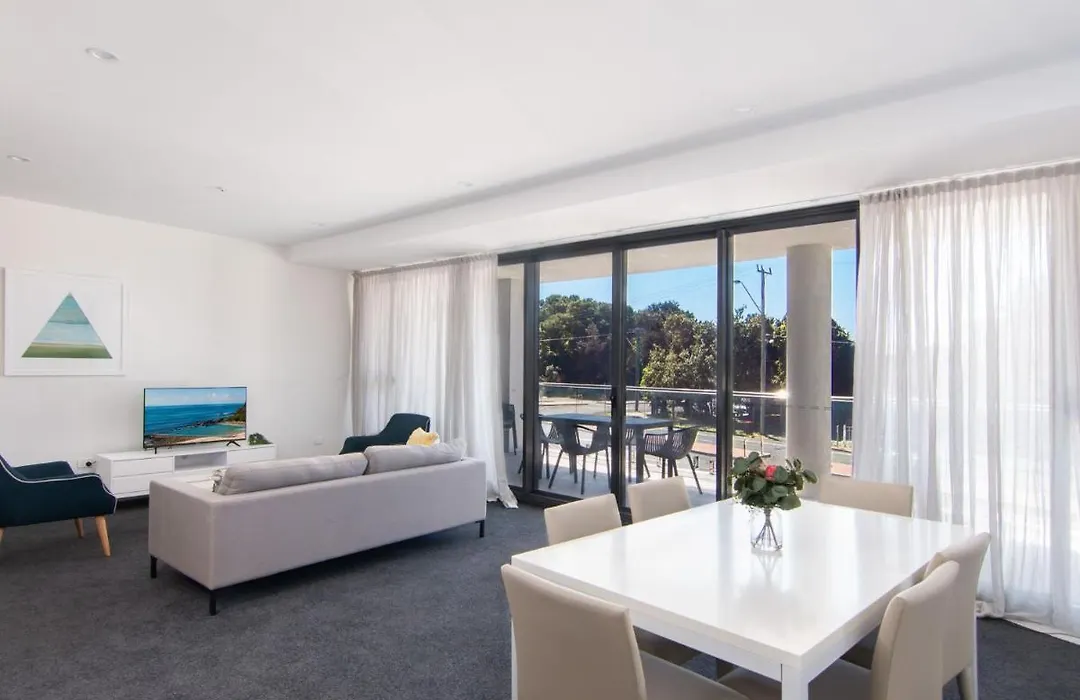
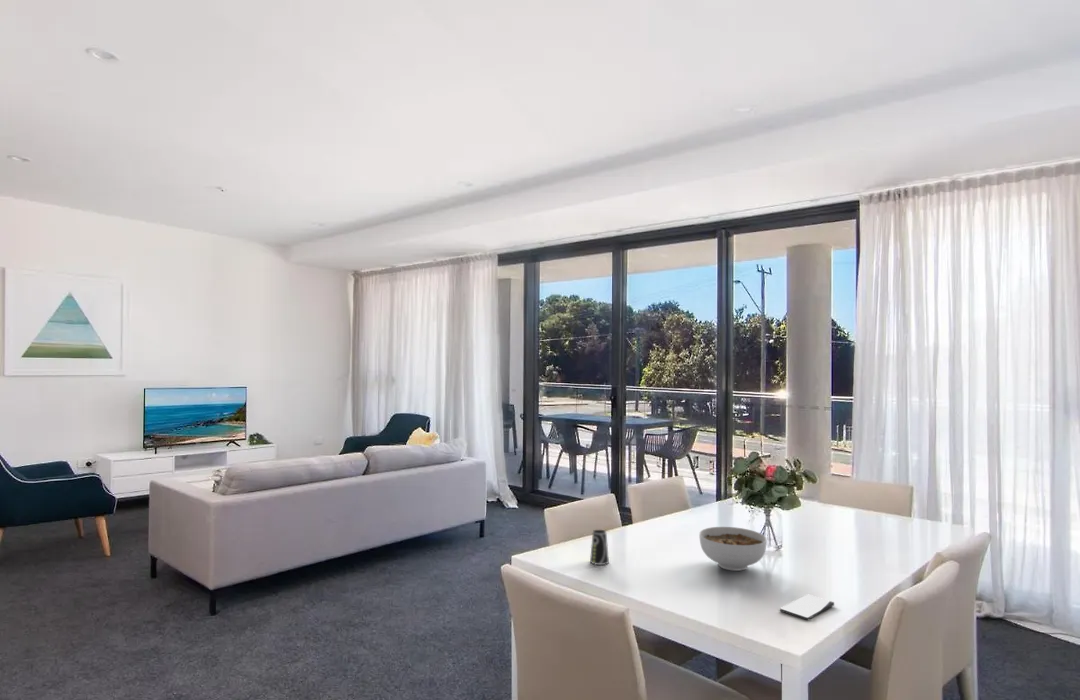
+ cup (599, 546)
+ smartphone (807, 606)
+ bowl (732, 550)
